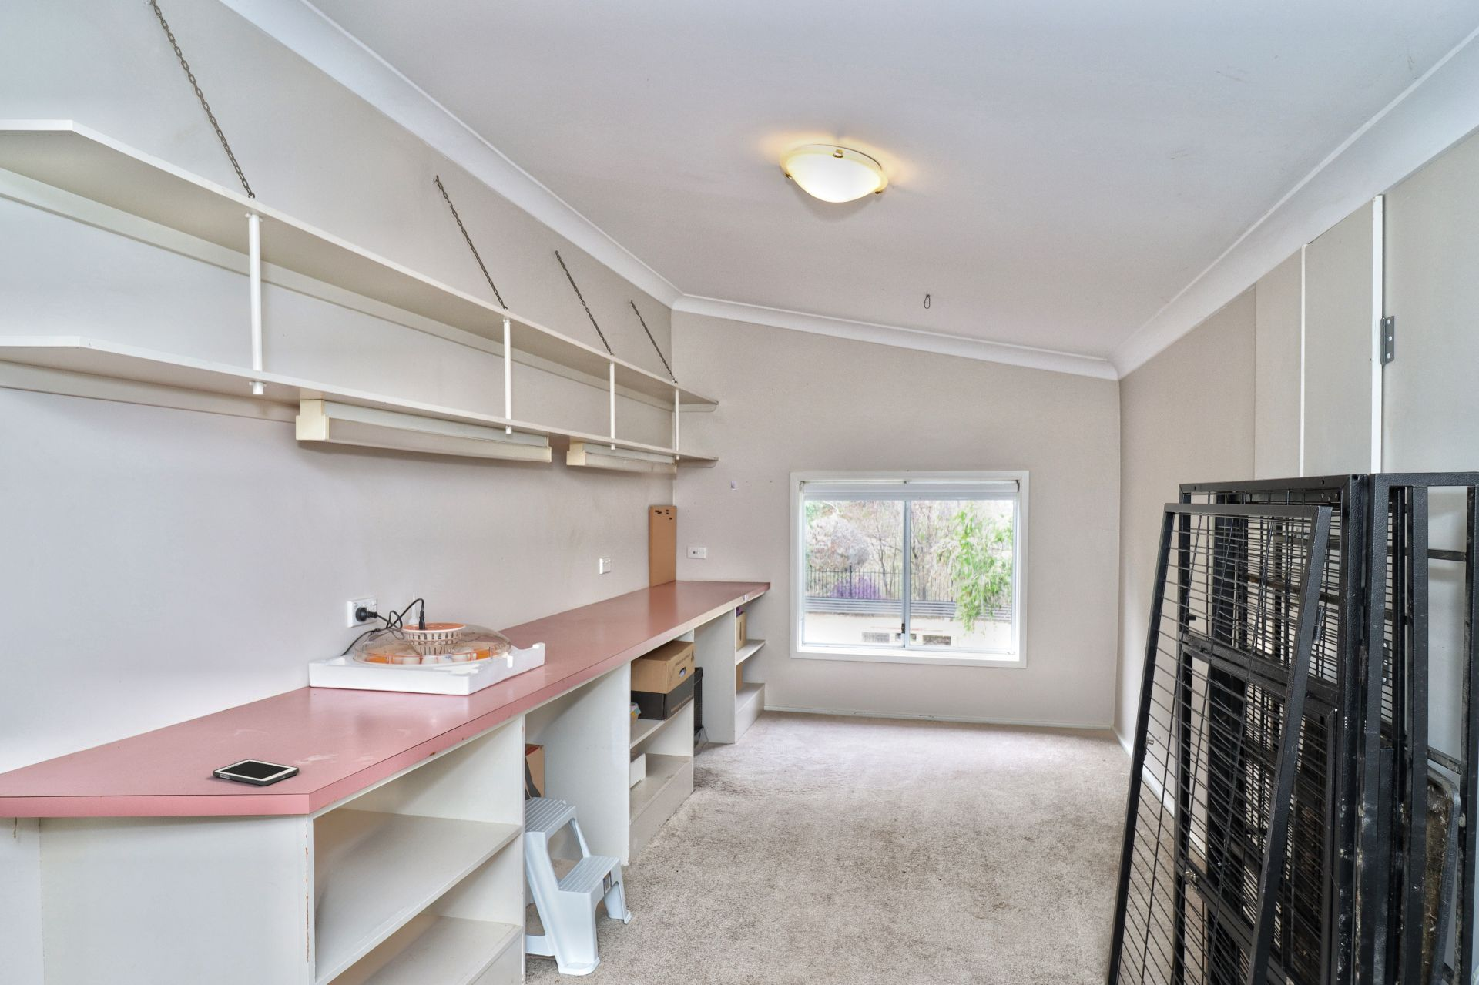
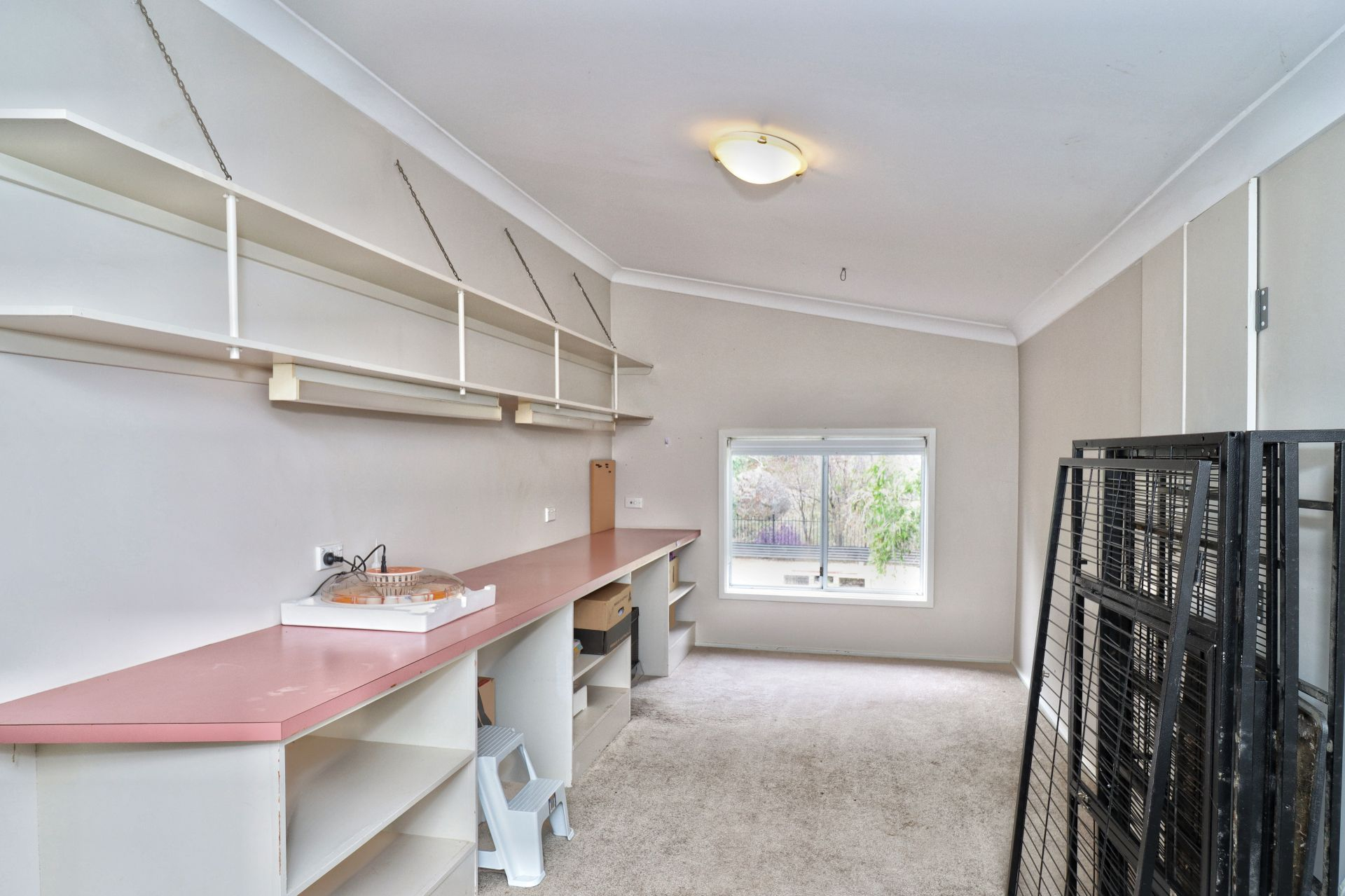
- cell phone (256, 772)
